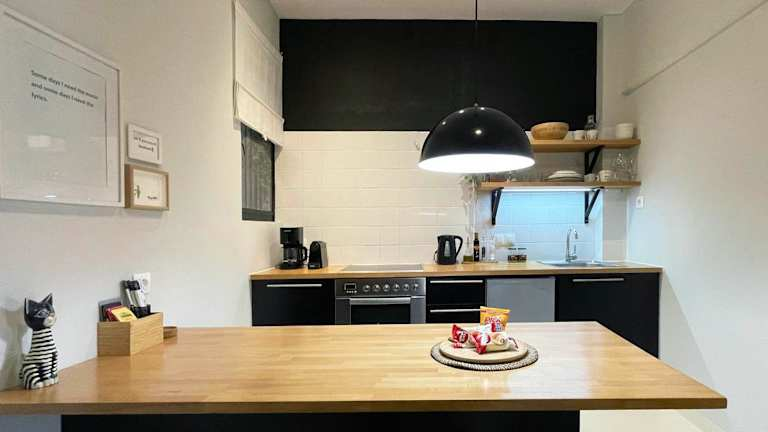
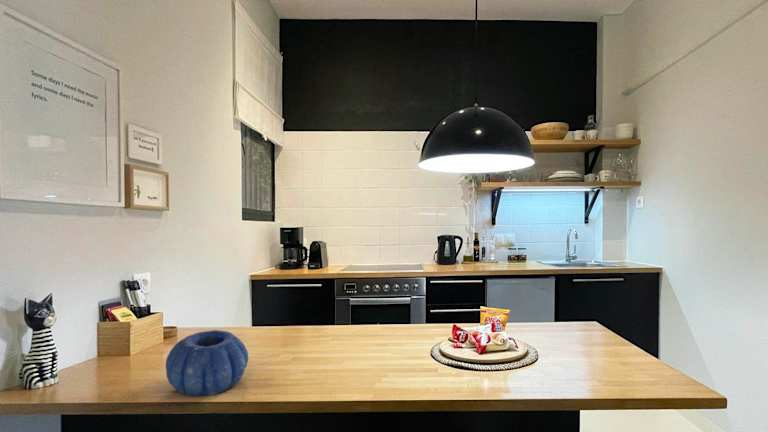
+ decorative bowl (208, 360)
